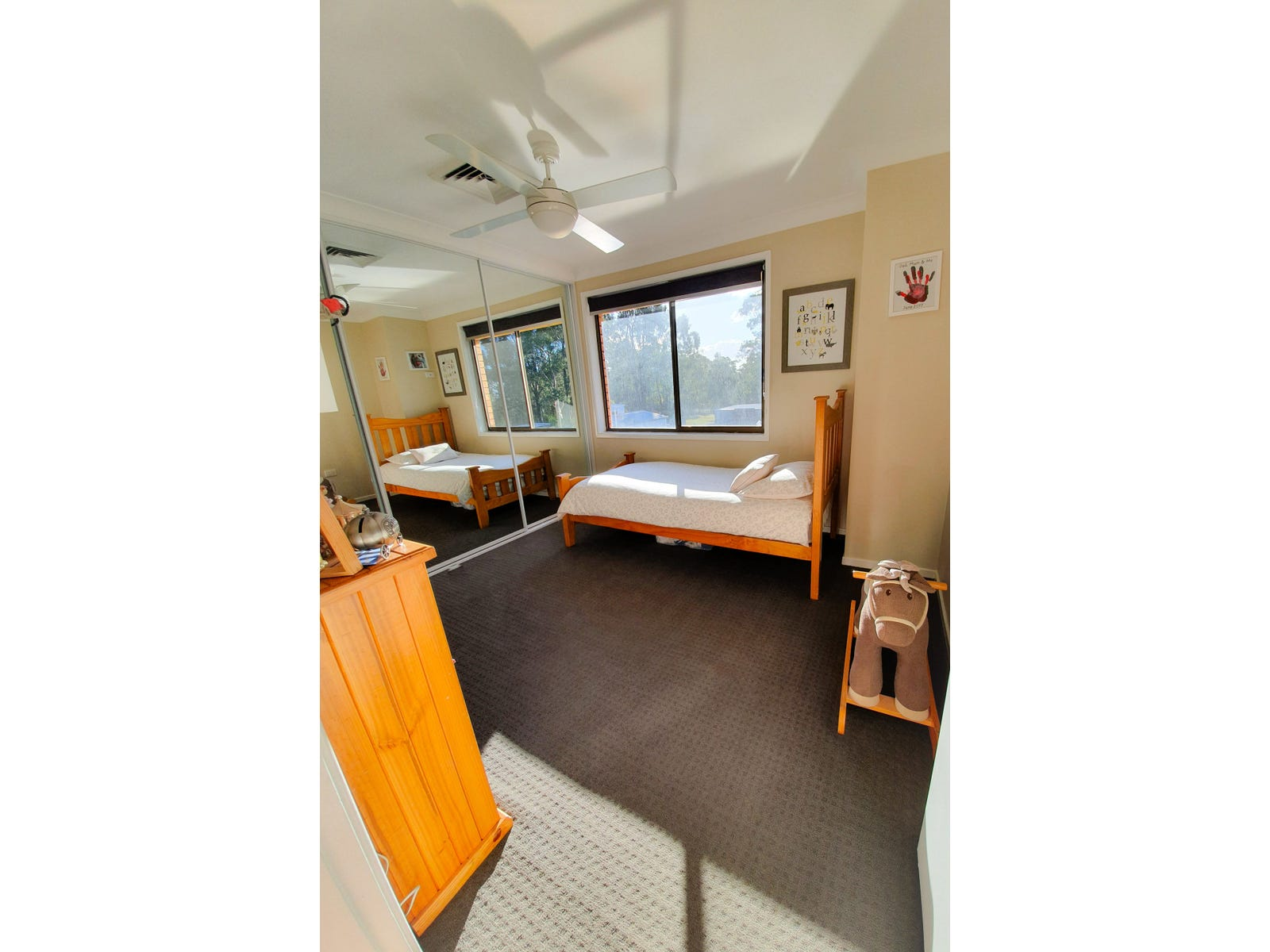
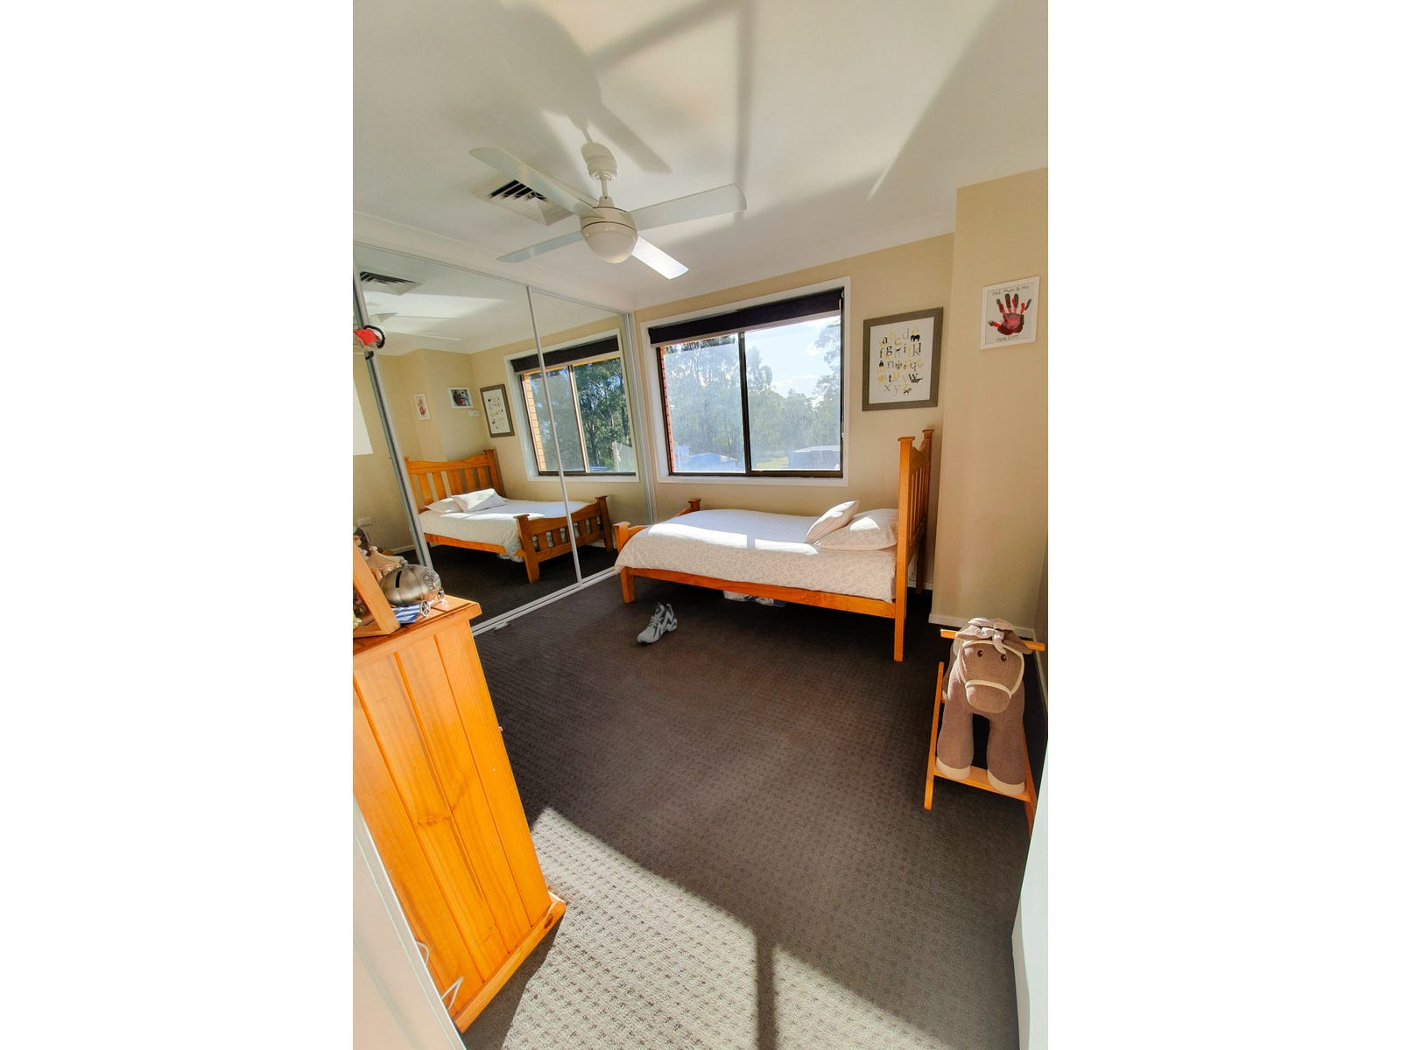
+ sneaker (655, 620)
